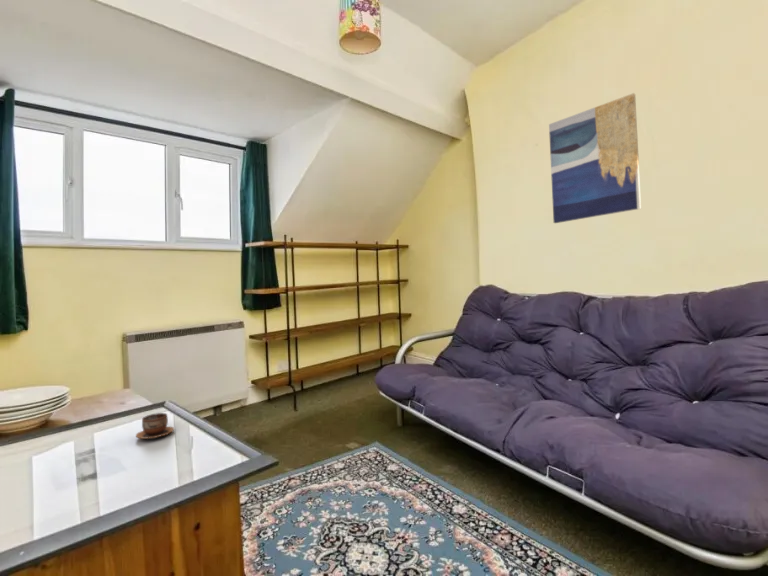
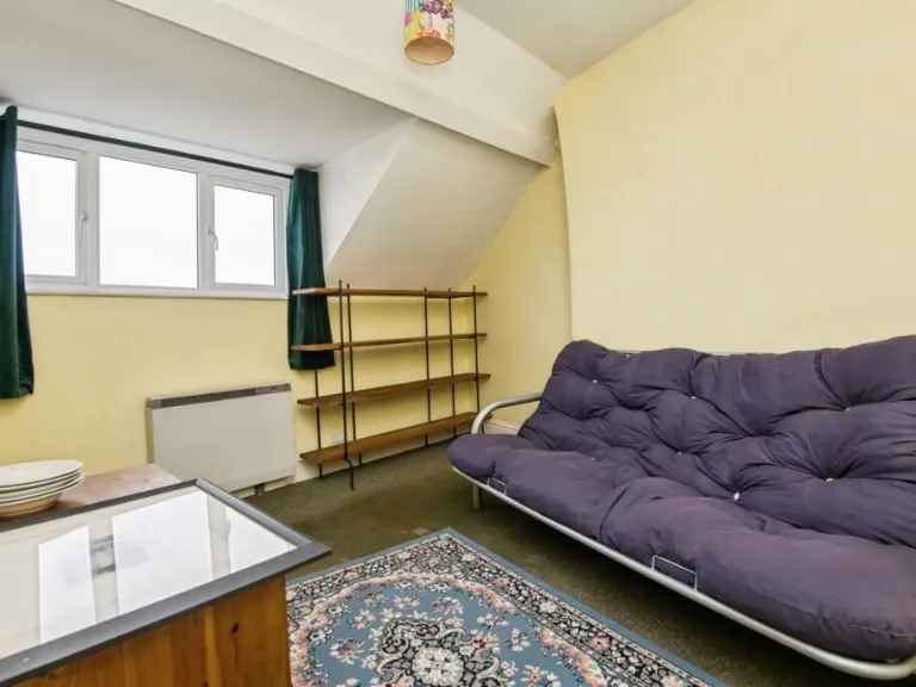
- wall art (591, 163)
- cup (156, 425)
